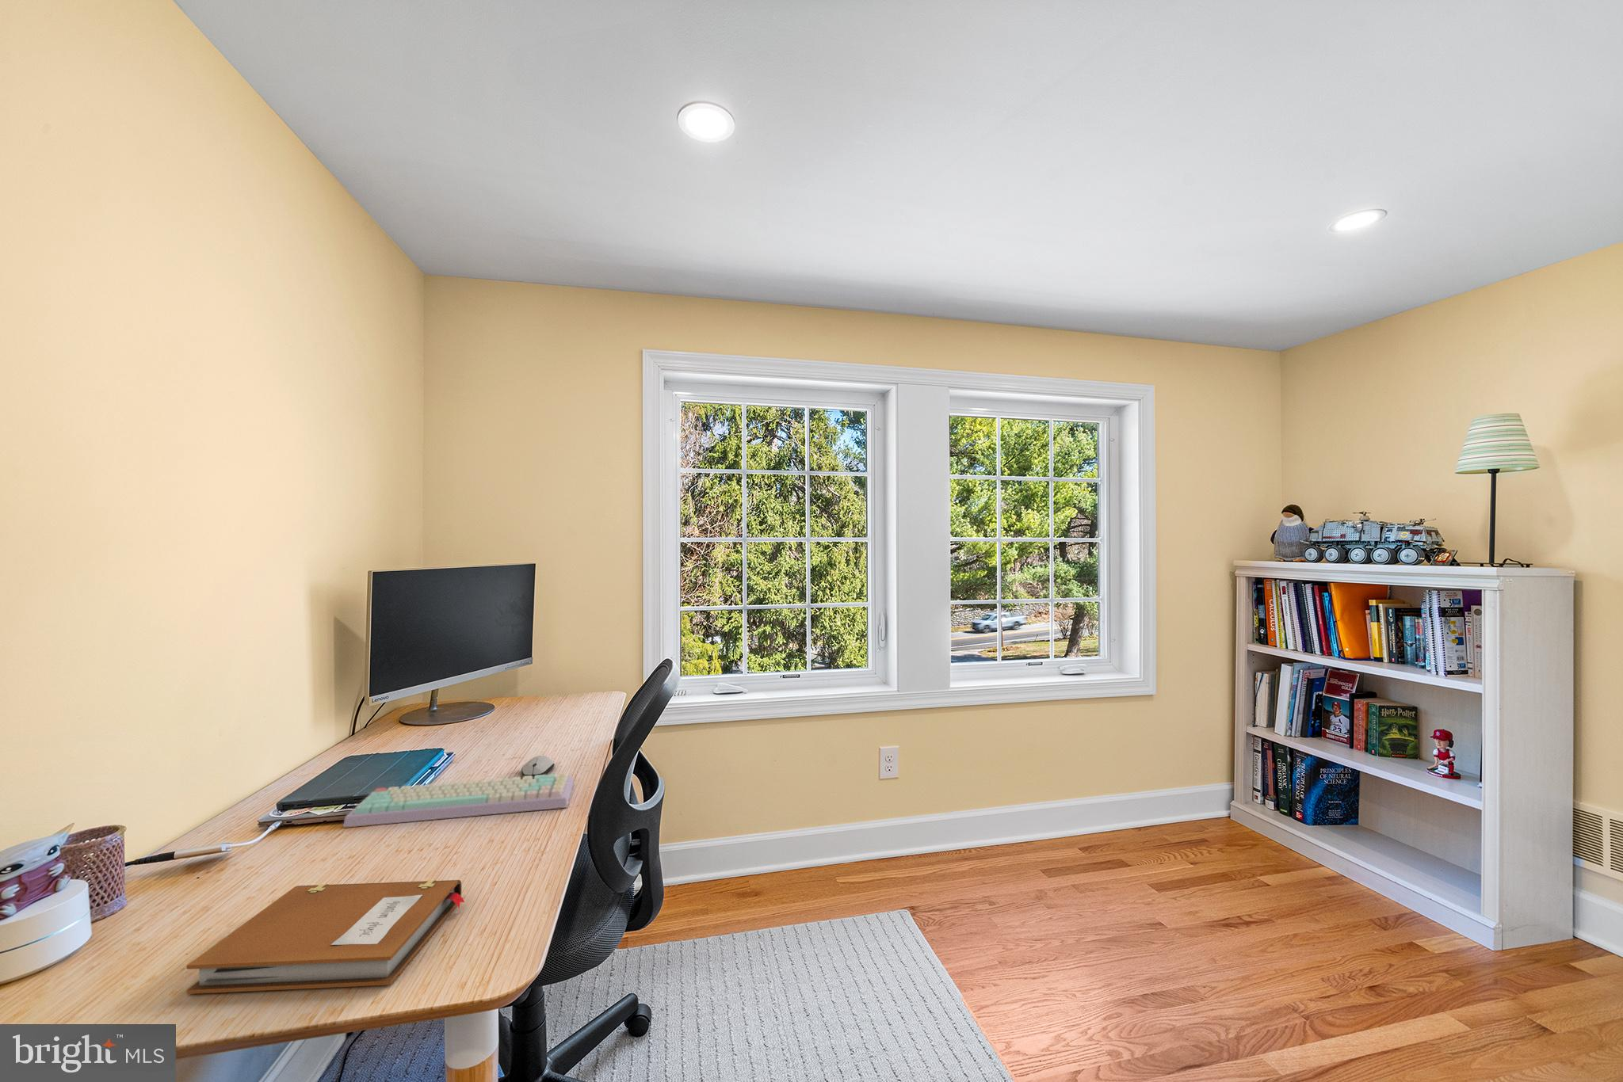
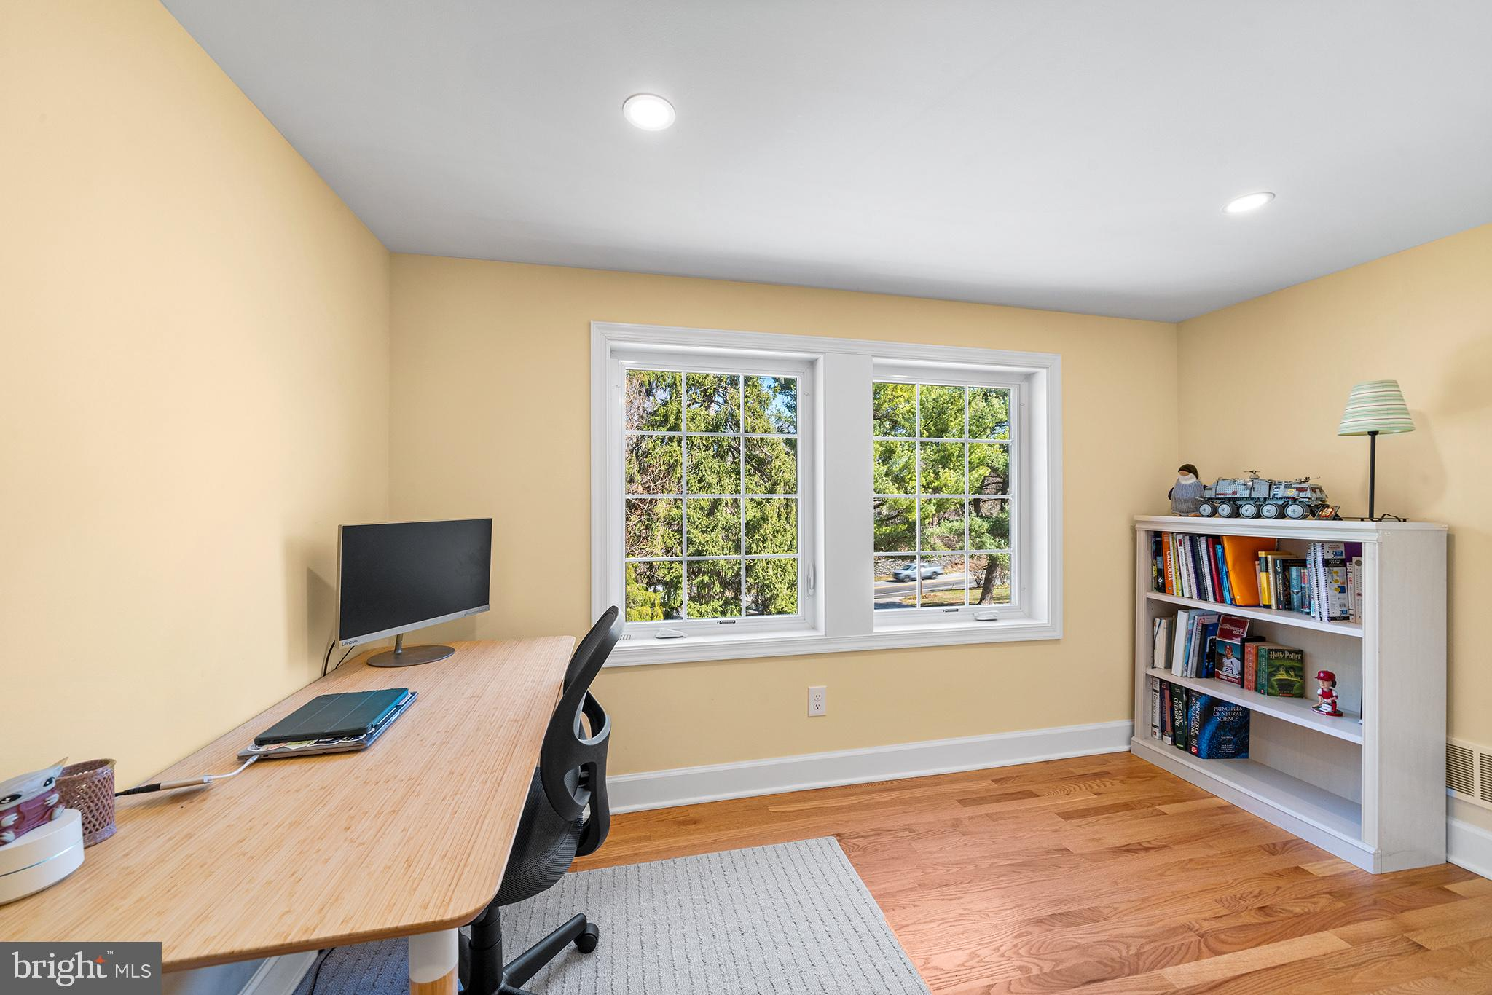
- keyboard (467, 796)
- notebook (345, 927)
- computer mouse (537, 764)
